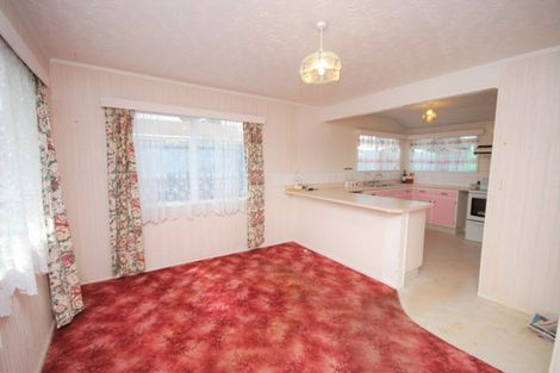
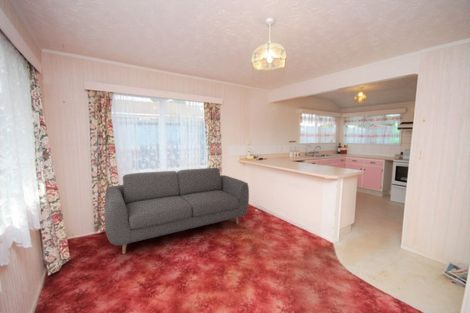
+ sofa (182, 200)
